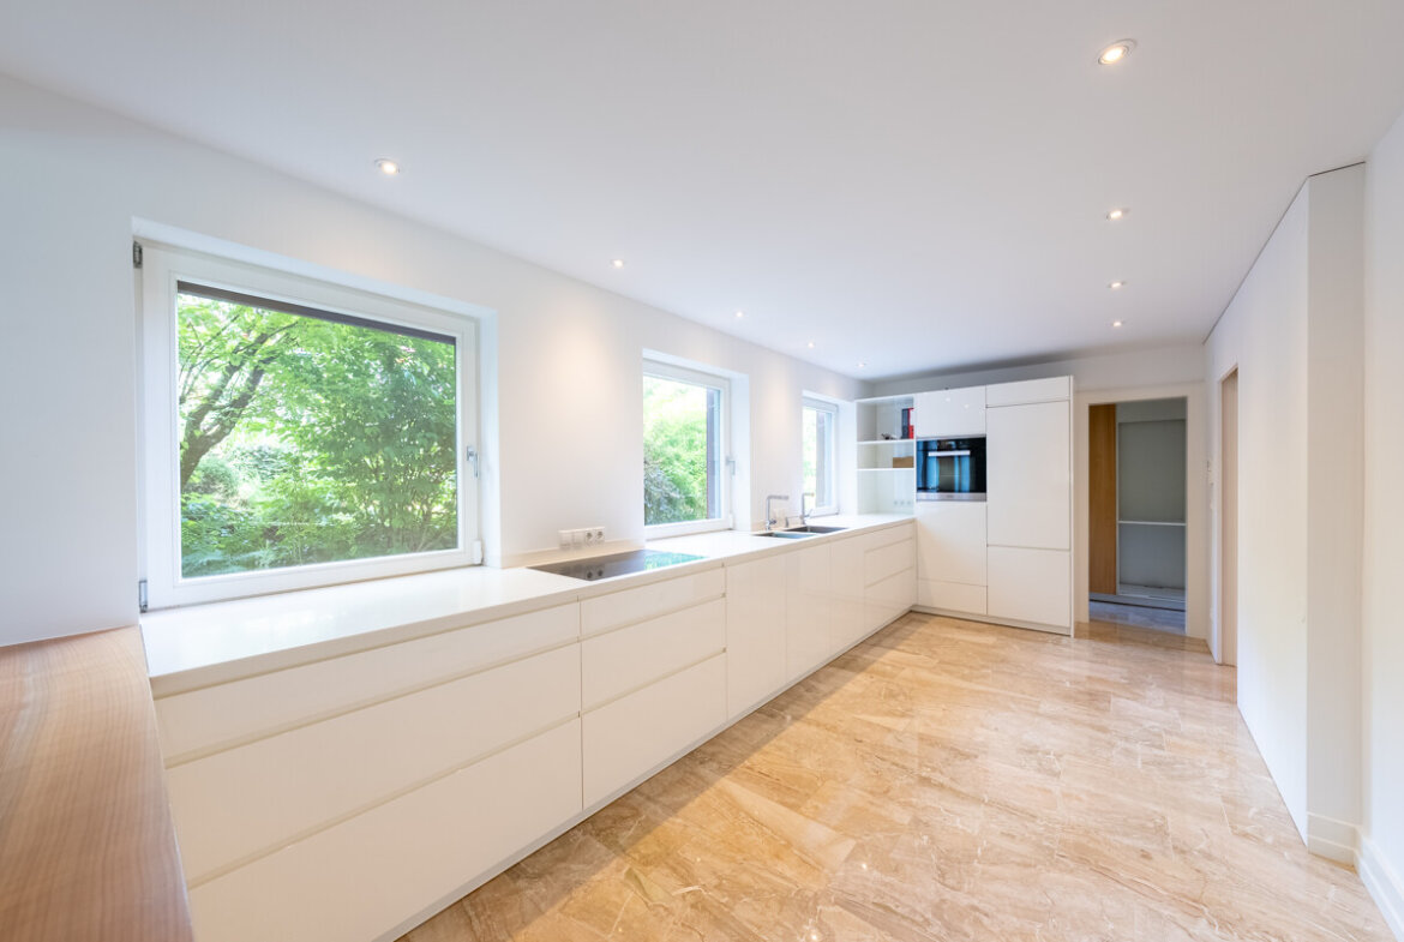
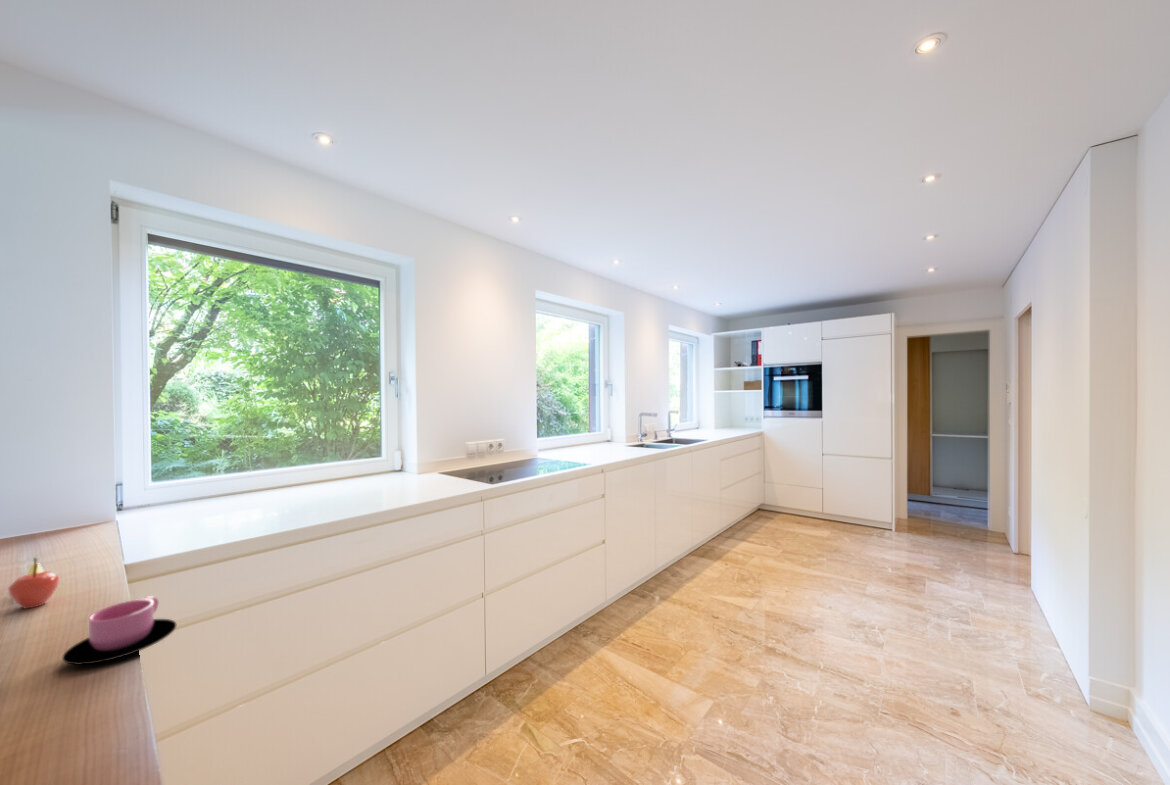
+ cup (122, 629)
+ fruit (35, 575)
